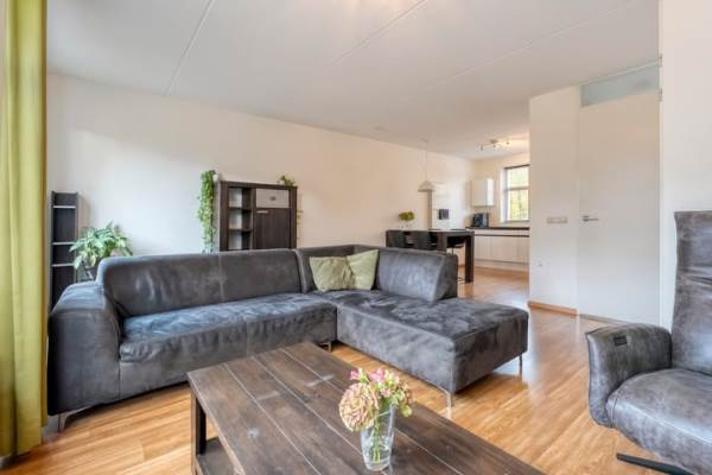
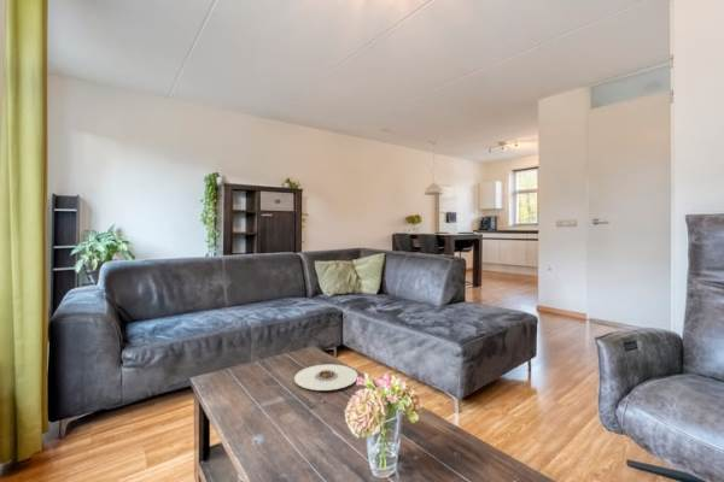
+ plate (326, 372)
